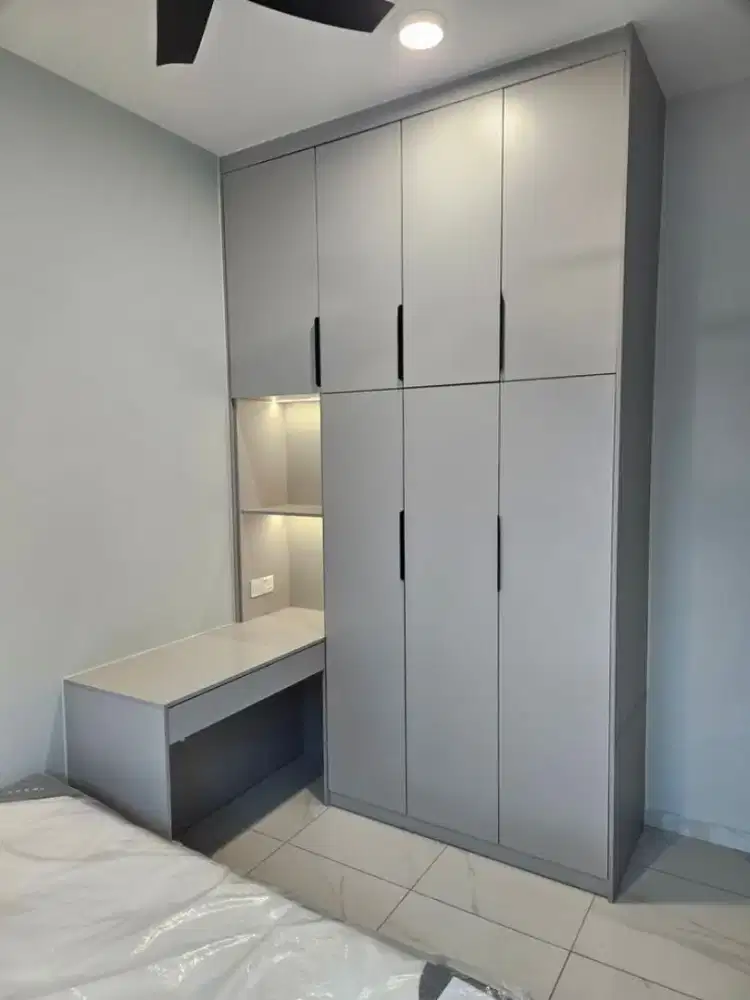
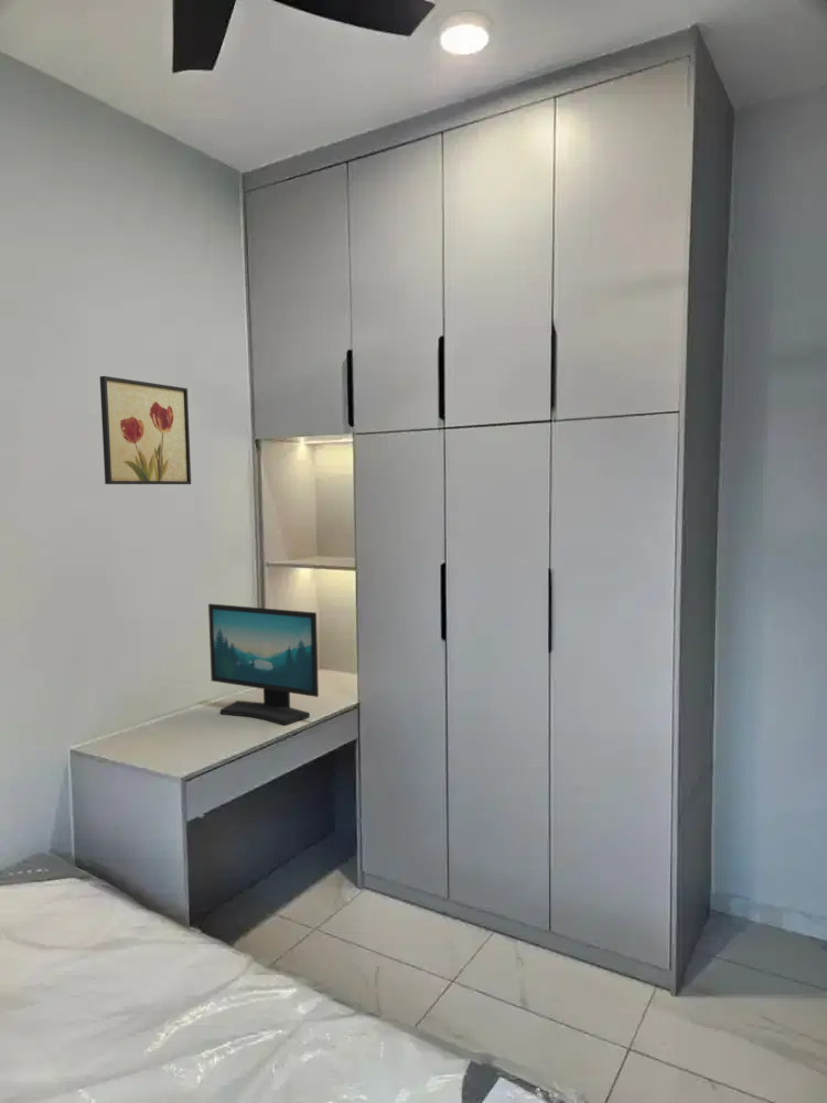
+ computer monitor (262, 661)
+ wall art (147, 433)
